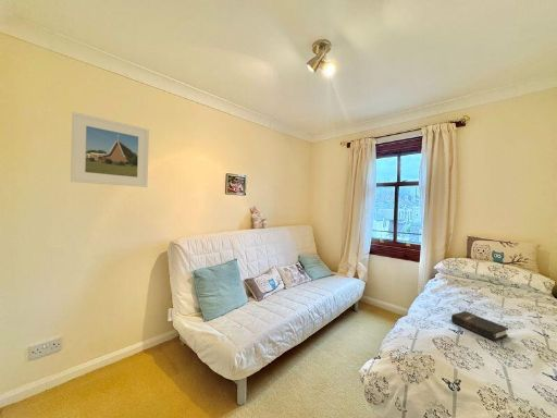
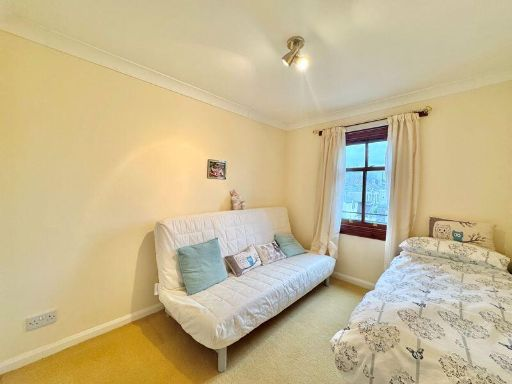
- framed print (113, 152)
- hardback book (478, 324)
